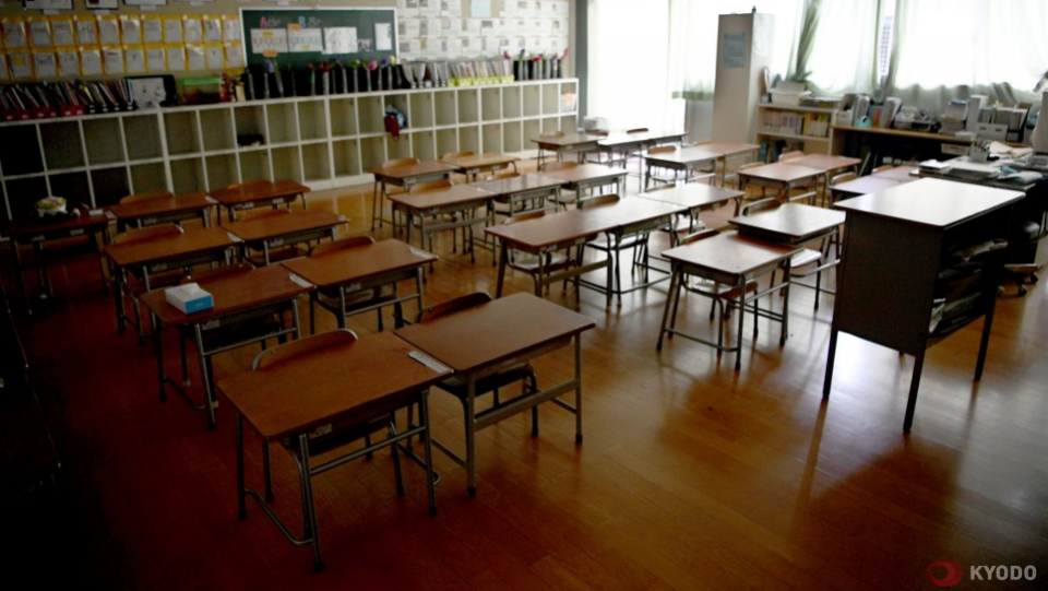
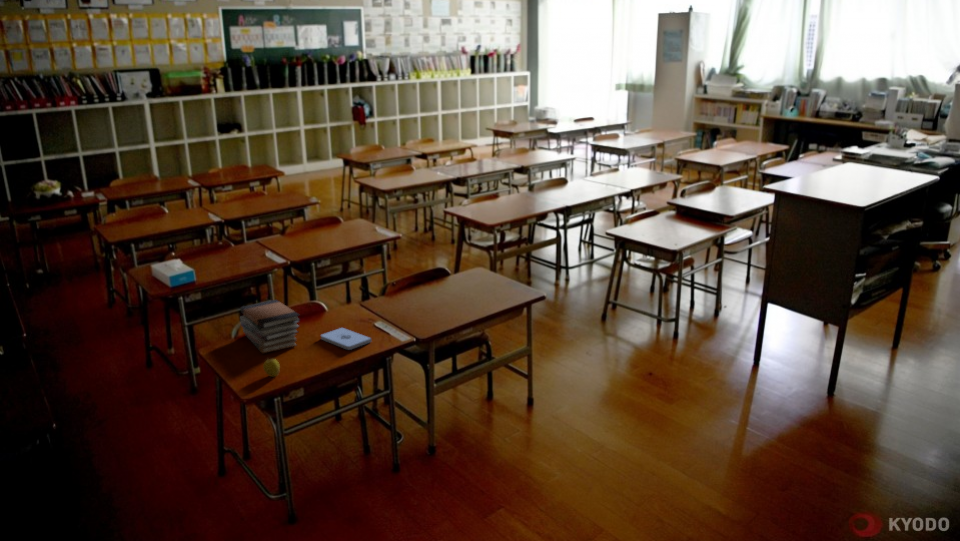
+ book stack (269, 325)
+ notepad (345, 338)
+ apple (271, 367)
